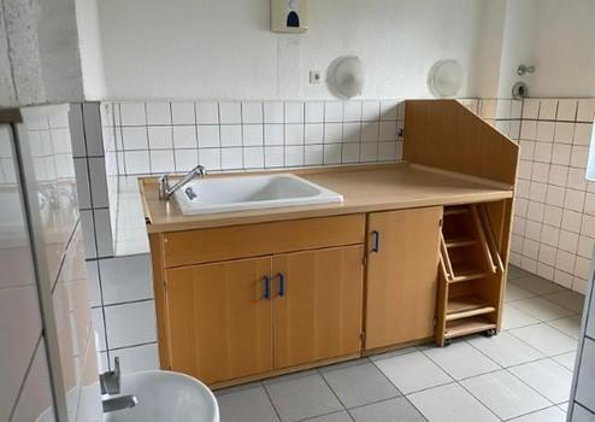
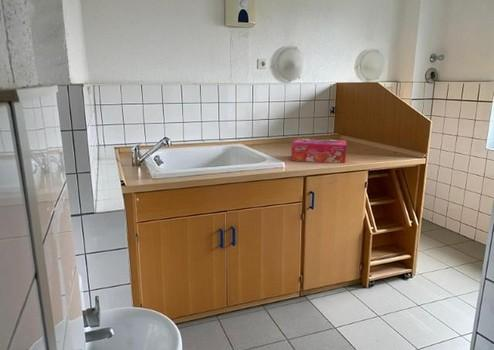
+ tissue box (318, 150)
